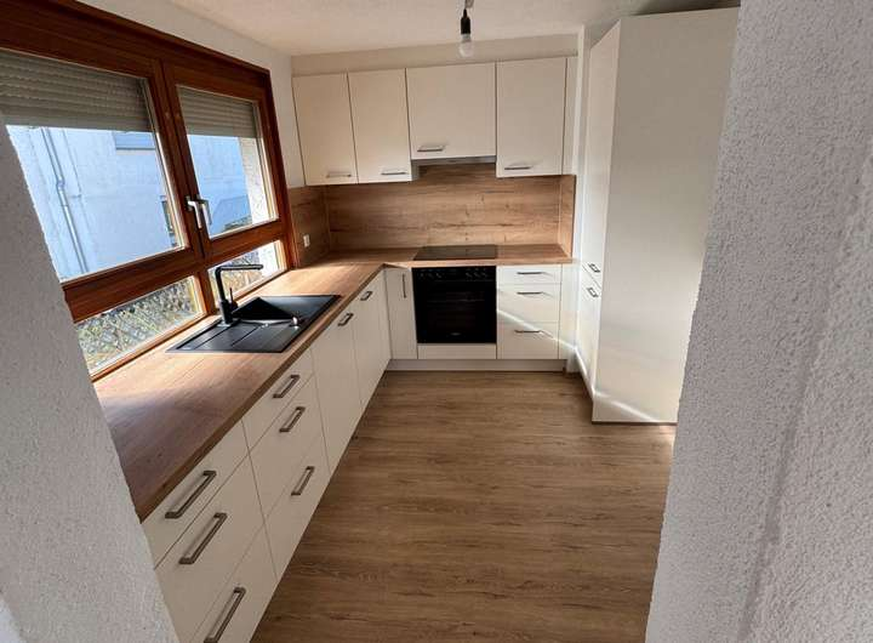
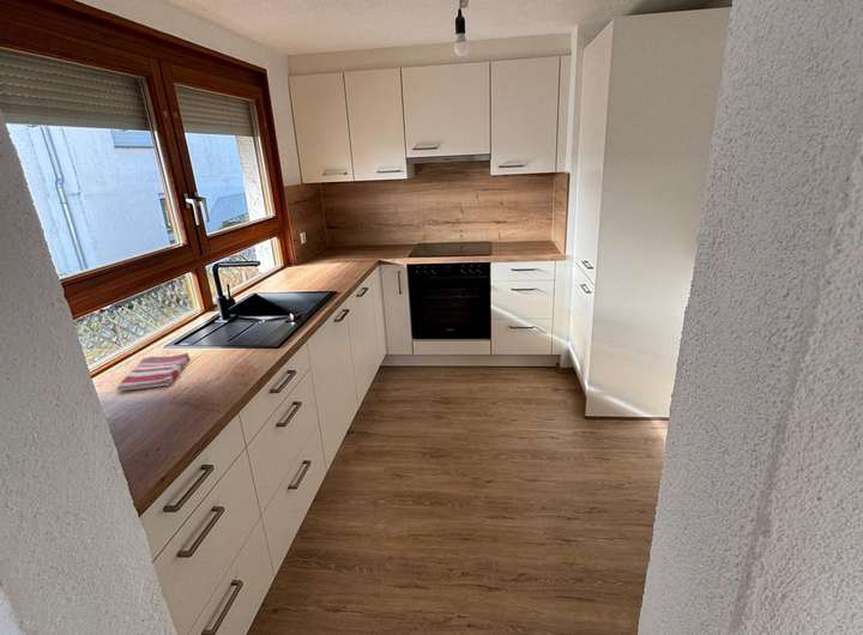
+ dish towel (155, 370)
